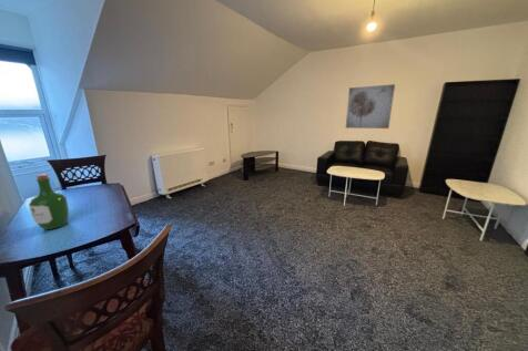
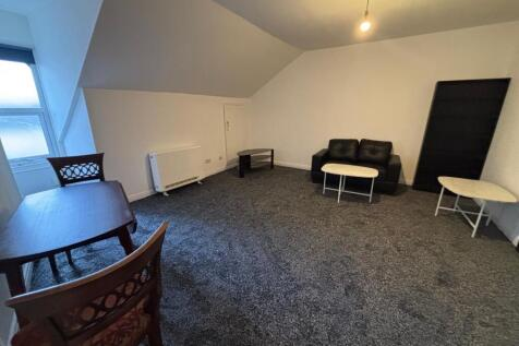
- wine bottle (48, 200)
- wall art (368, 107)
